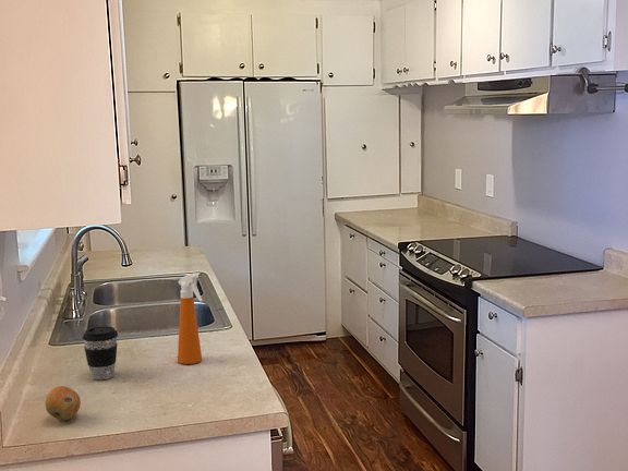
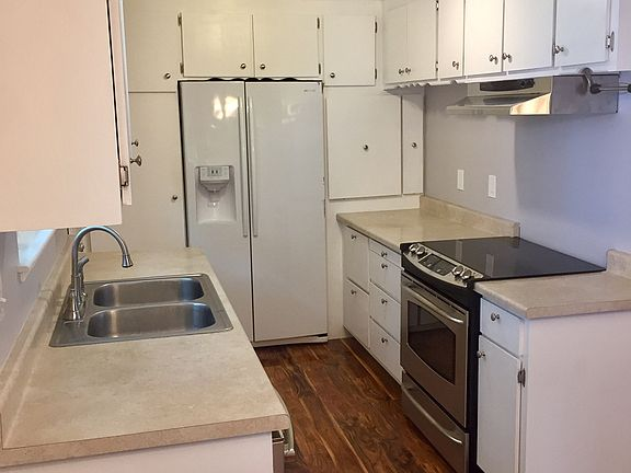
- coffee cup (101, 352)
- fruit (62, 402)
- spray bottle (191, 317)
